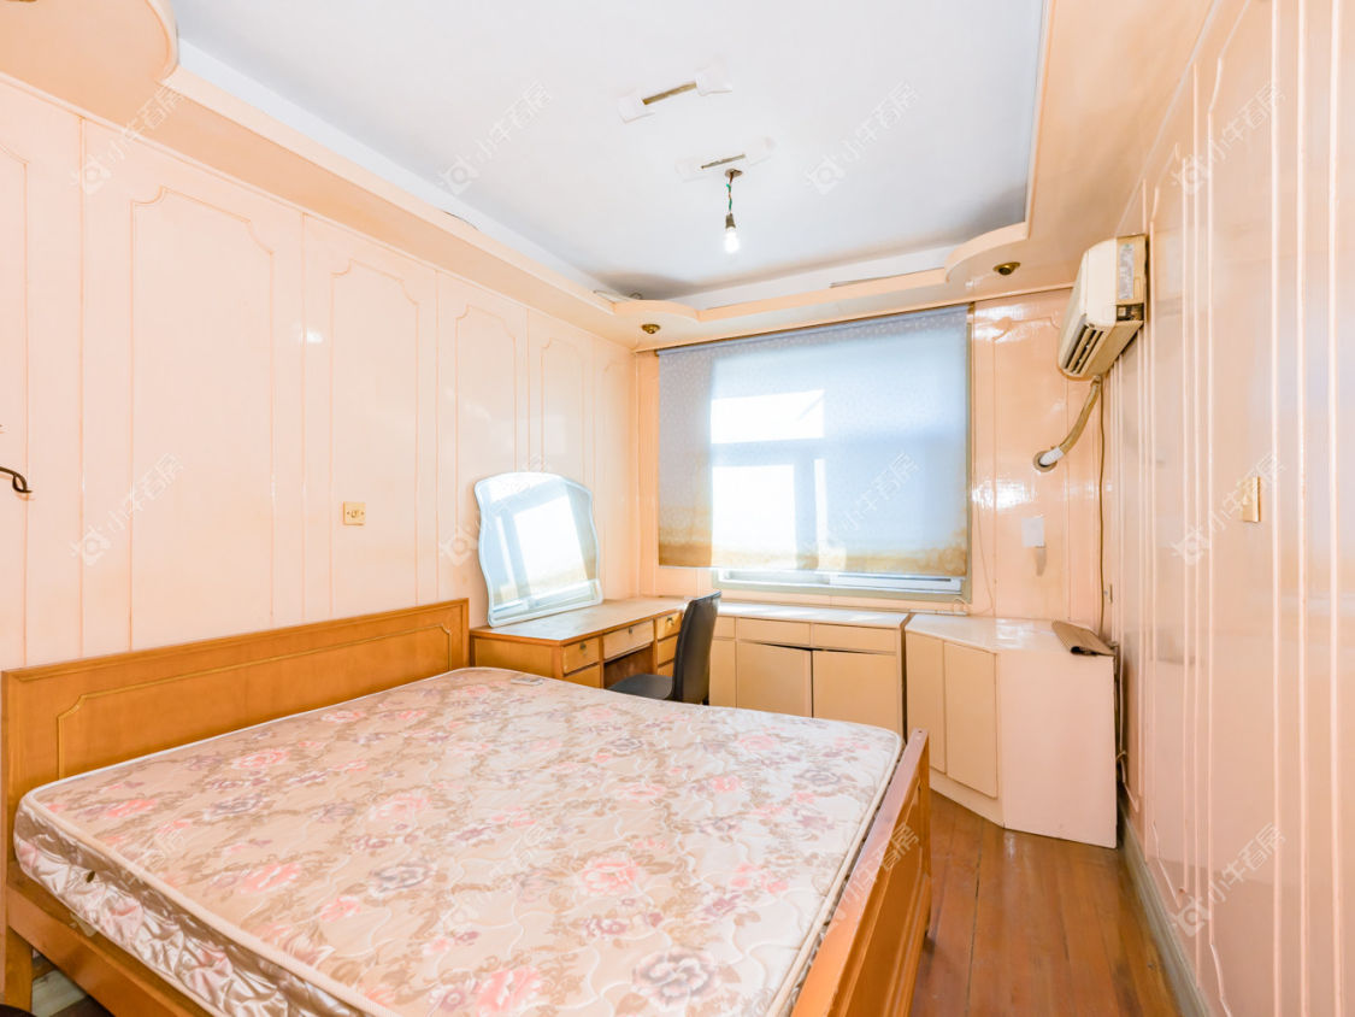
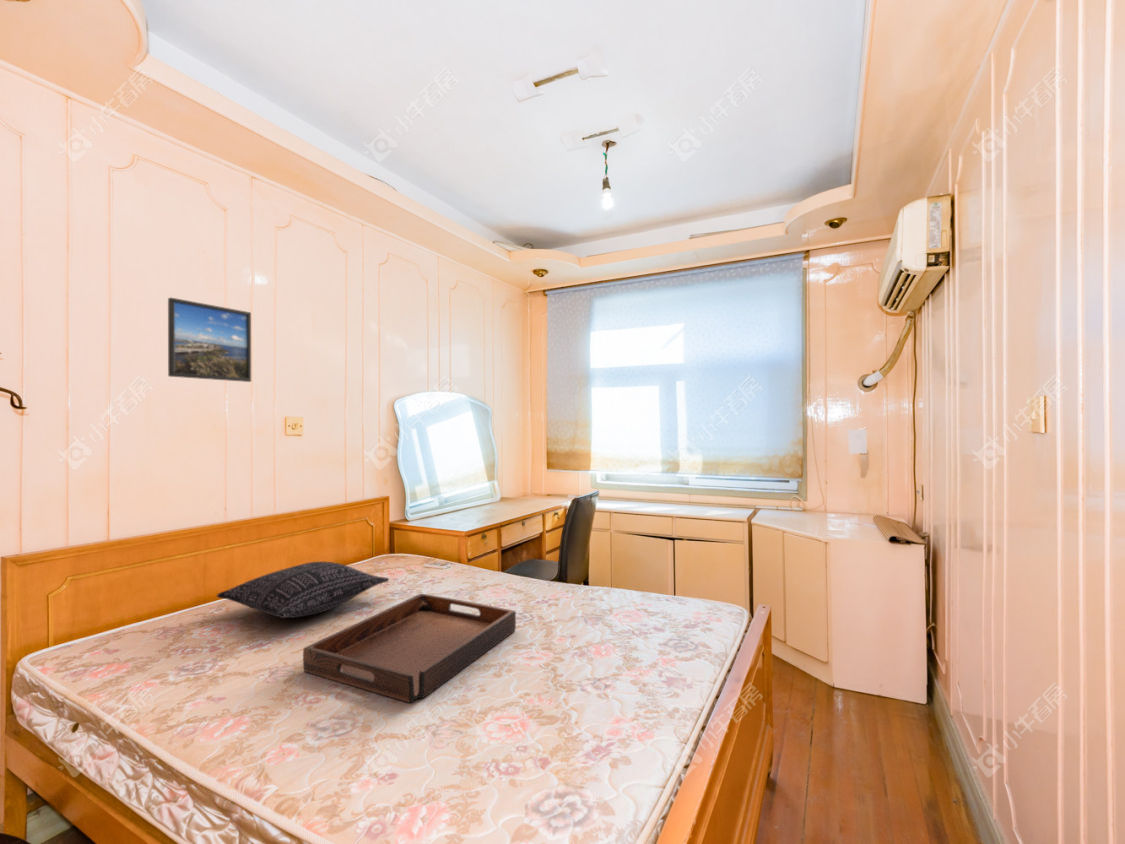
+ serving tray (418, 638)
+ pillow (305, 587)
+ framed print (212, 342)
